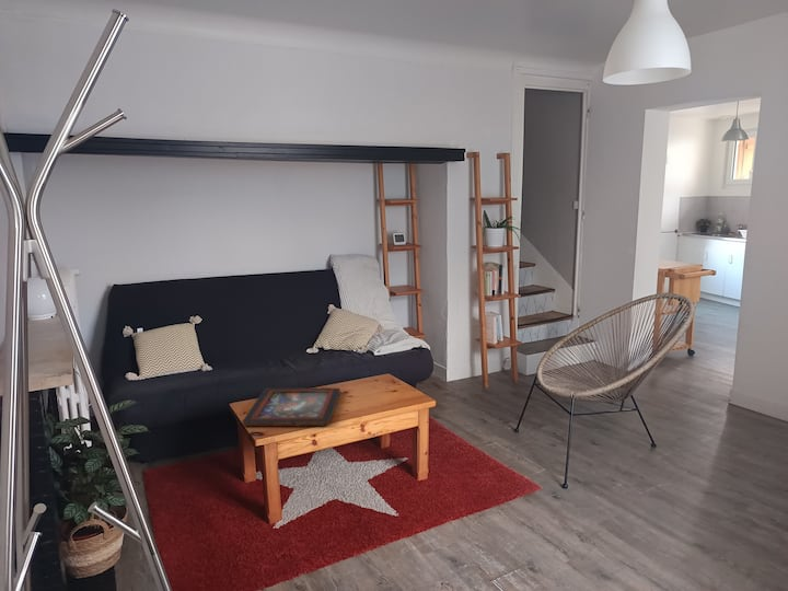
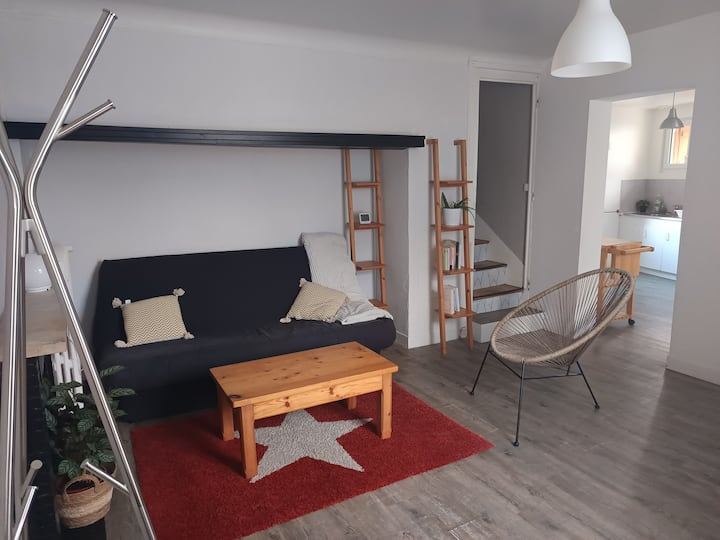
- decorative tray (294, 405)
